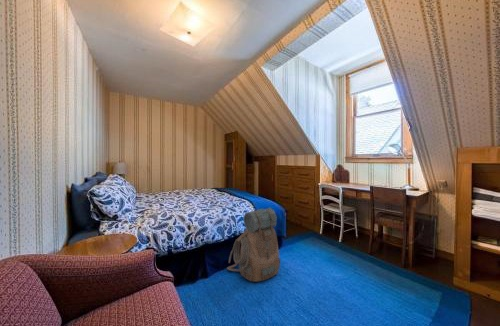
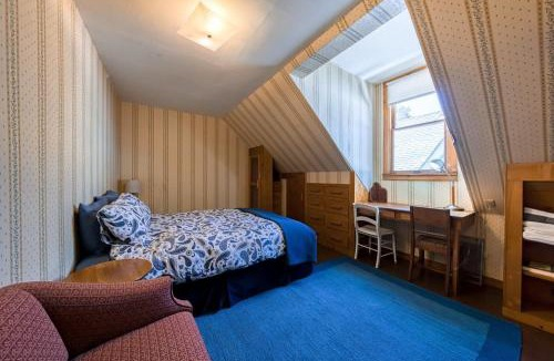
- backpack (256, 239)
